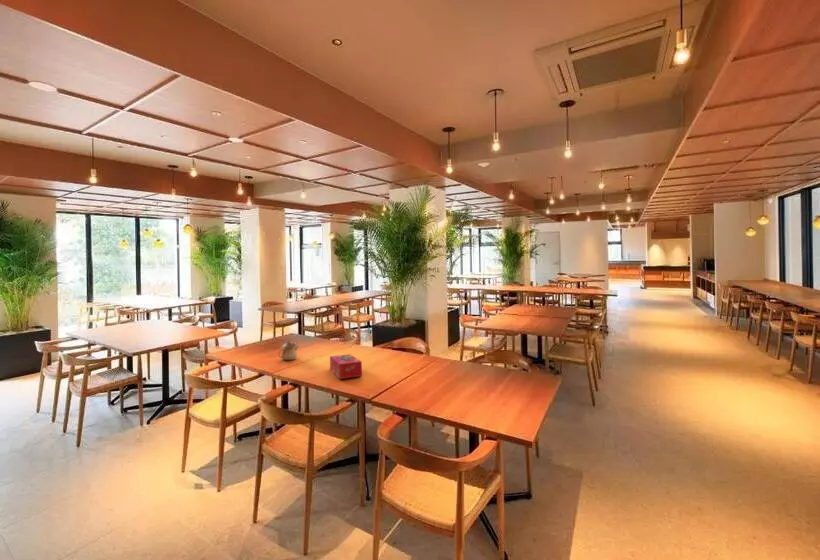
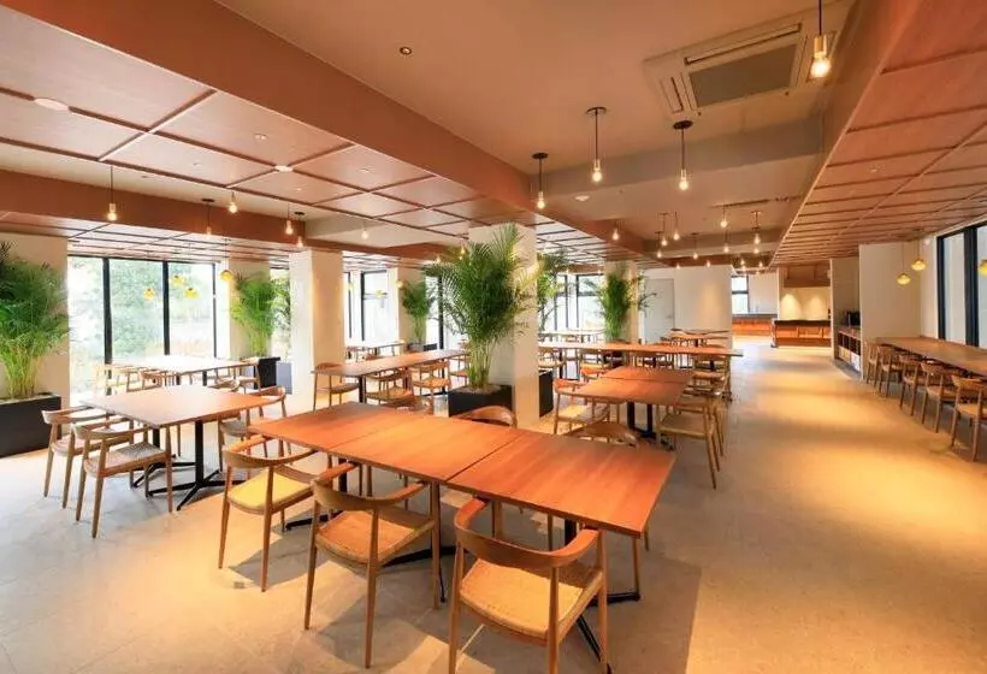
- tissue box (345, 365)
- teapot (288, 349)
